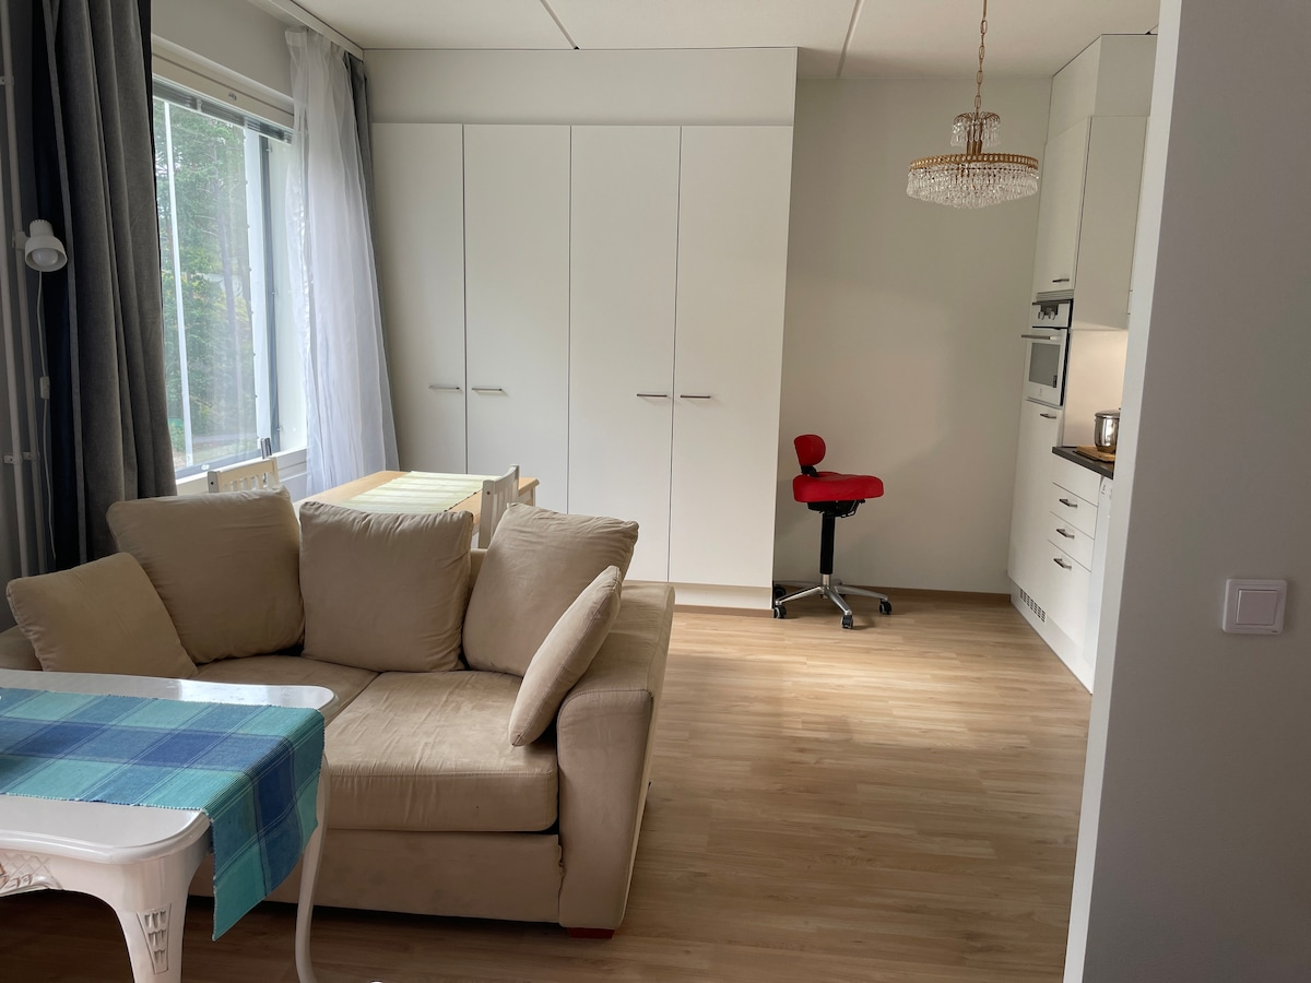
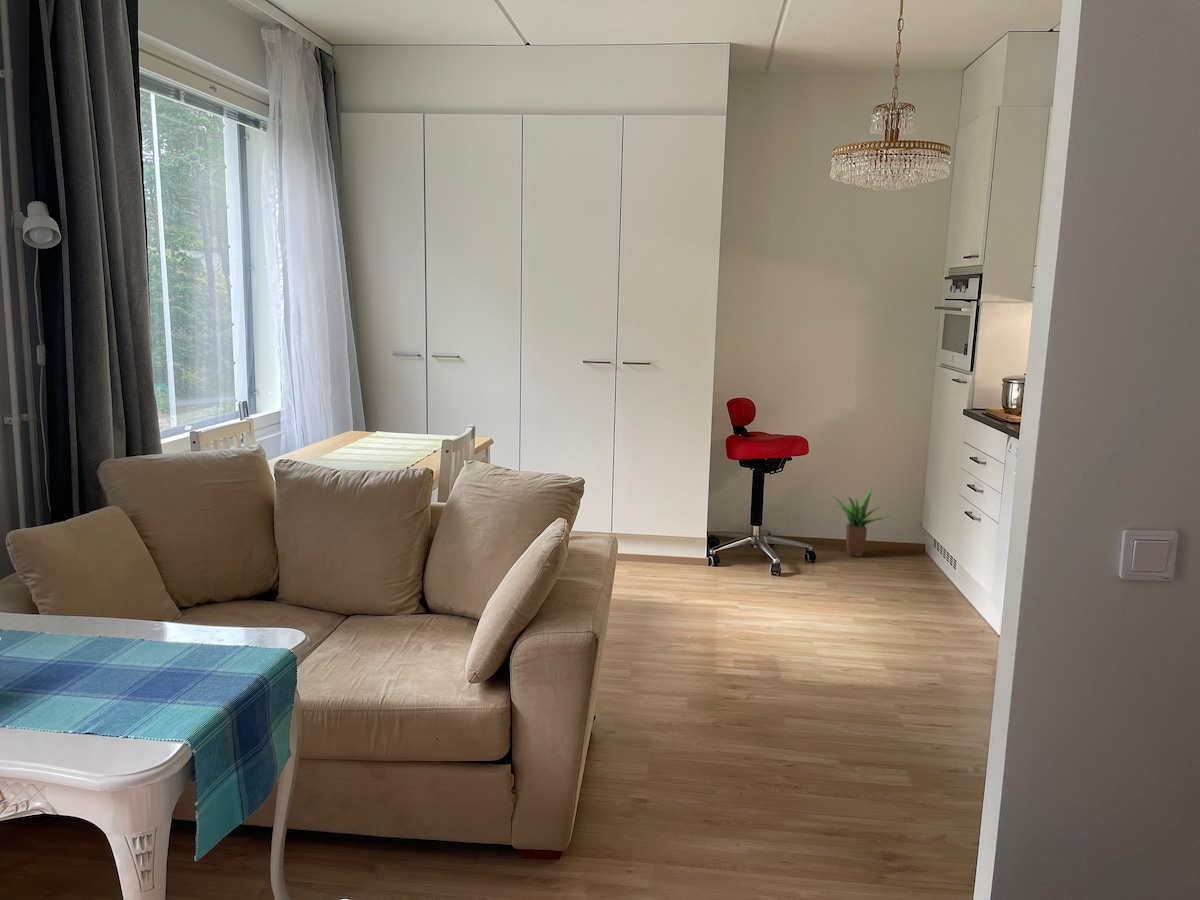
+ potted plant (860, 521)
